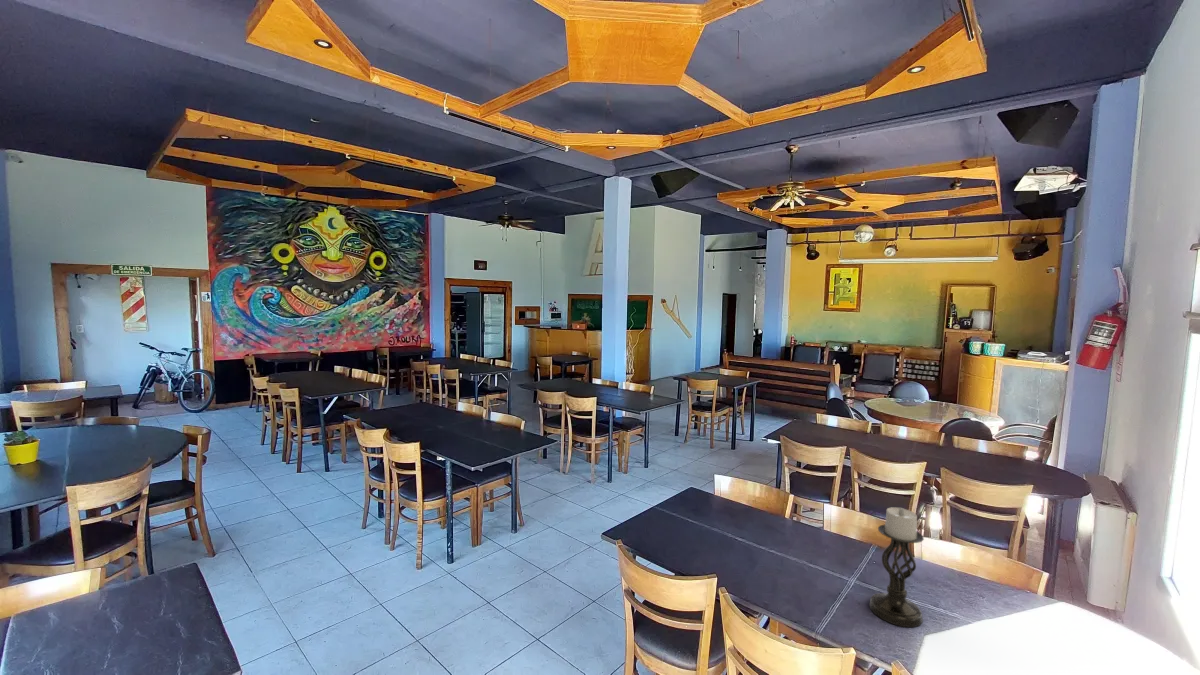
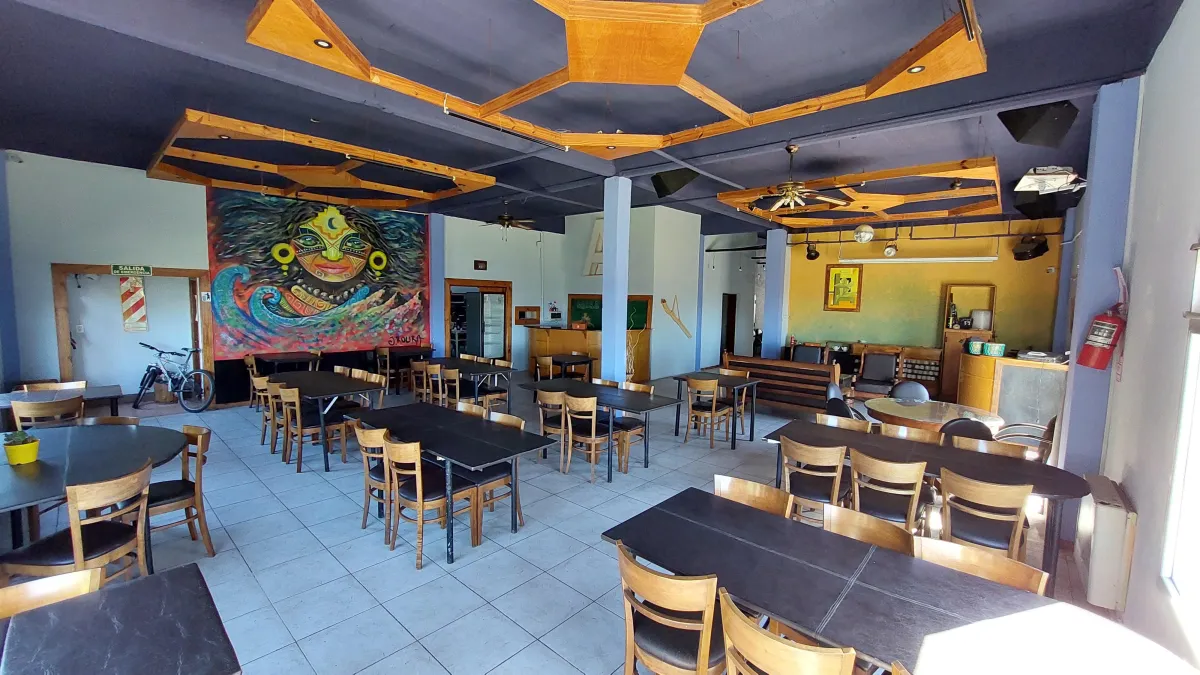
- candle holder (897, 560)
